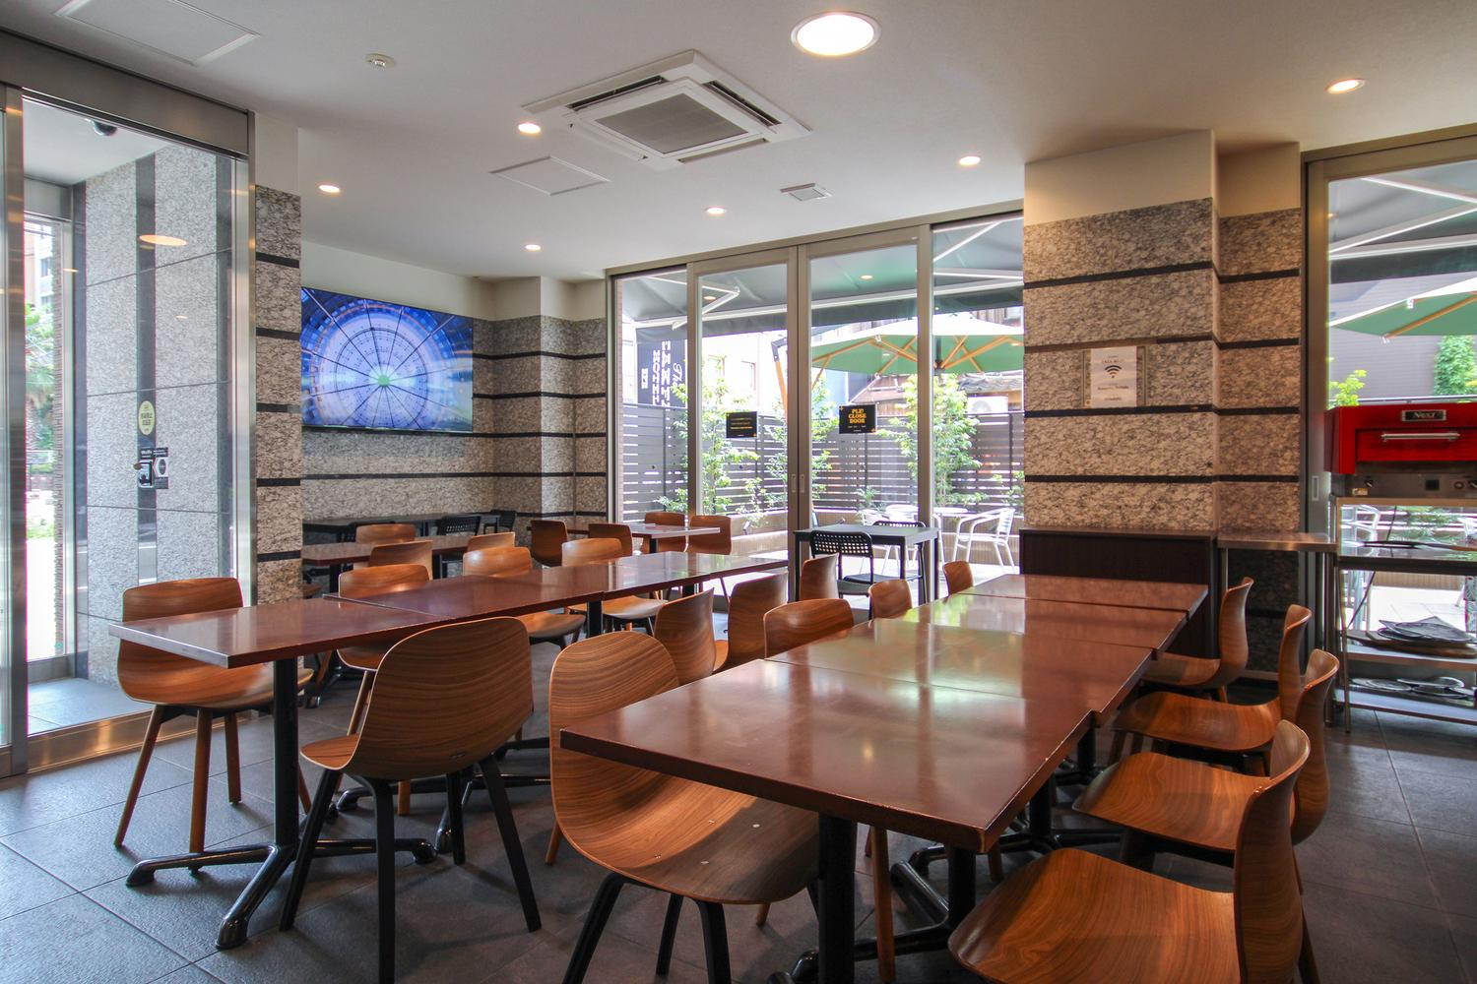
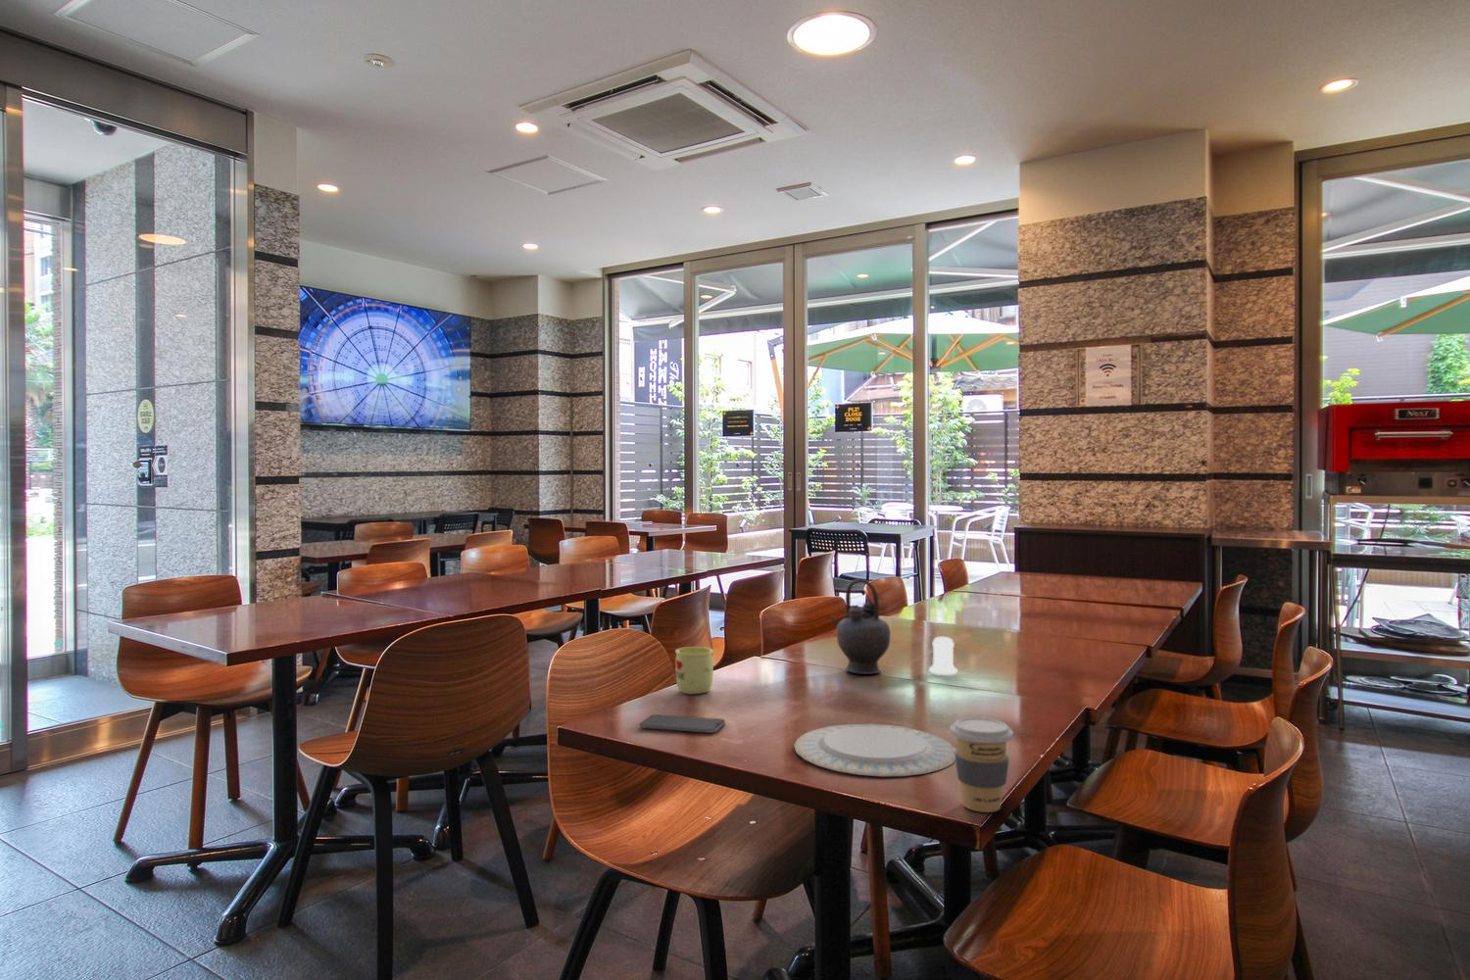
+ teapot (858, 625)
+ coffee cup (981, 765)
+ chinaware (874, 744)
+ salt shaker (943, 654)
+ mug (689, 668)
+ smartphone (682, 723)
